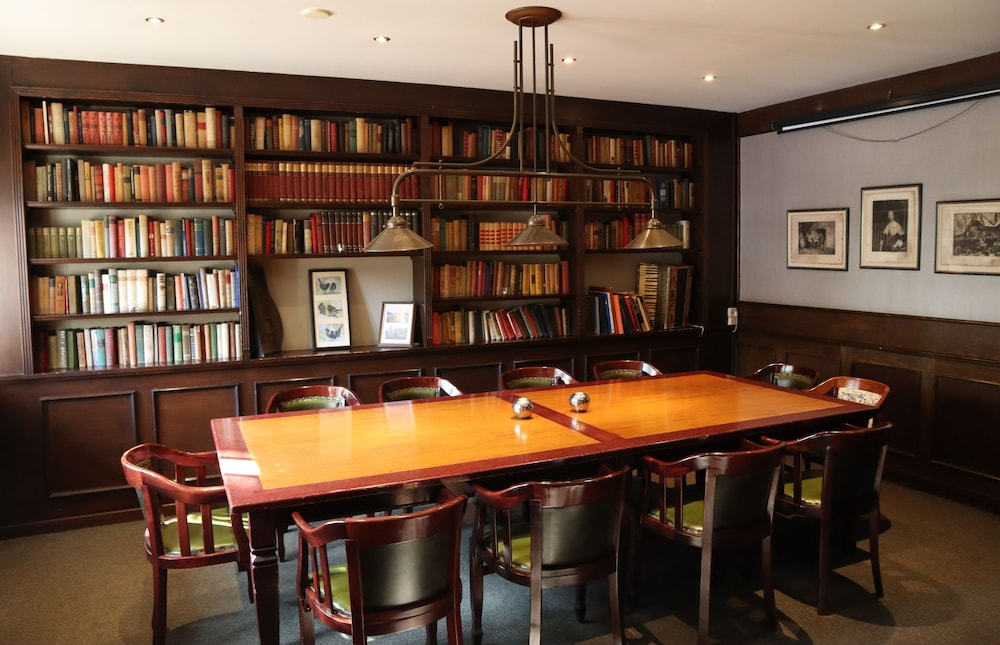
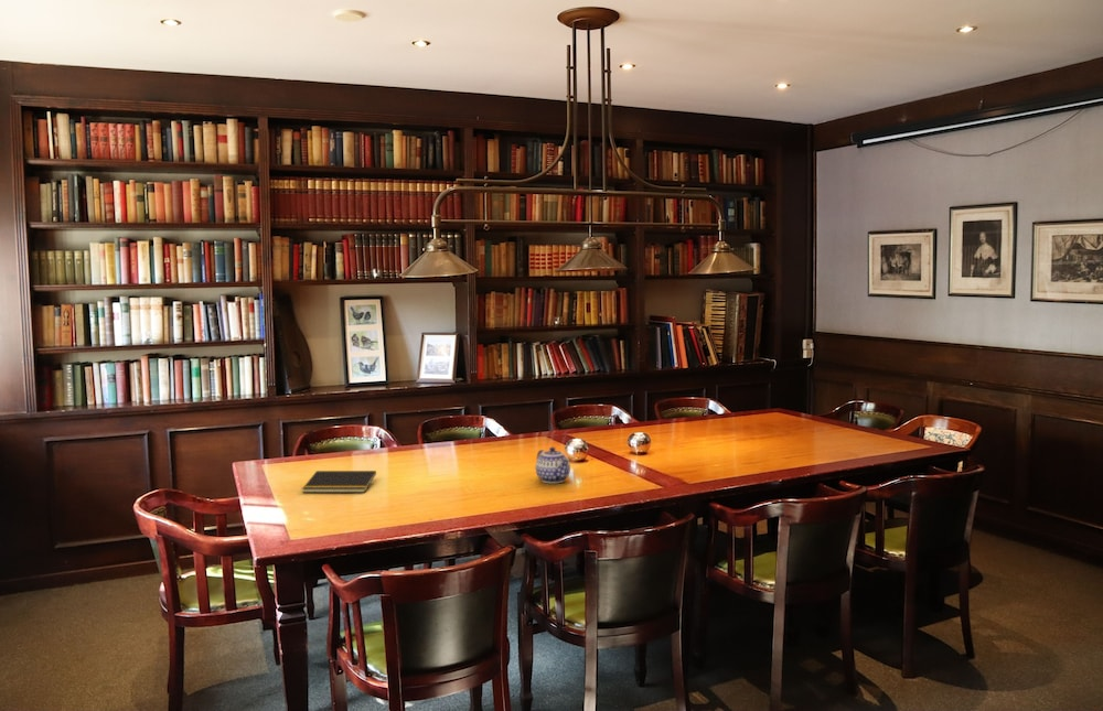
+ notepad (340, 481)
+ teapot (553, 463)
